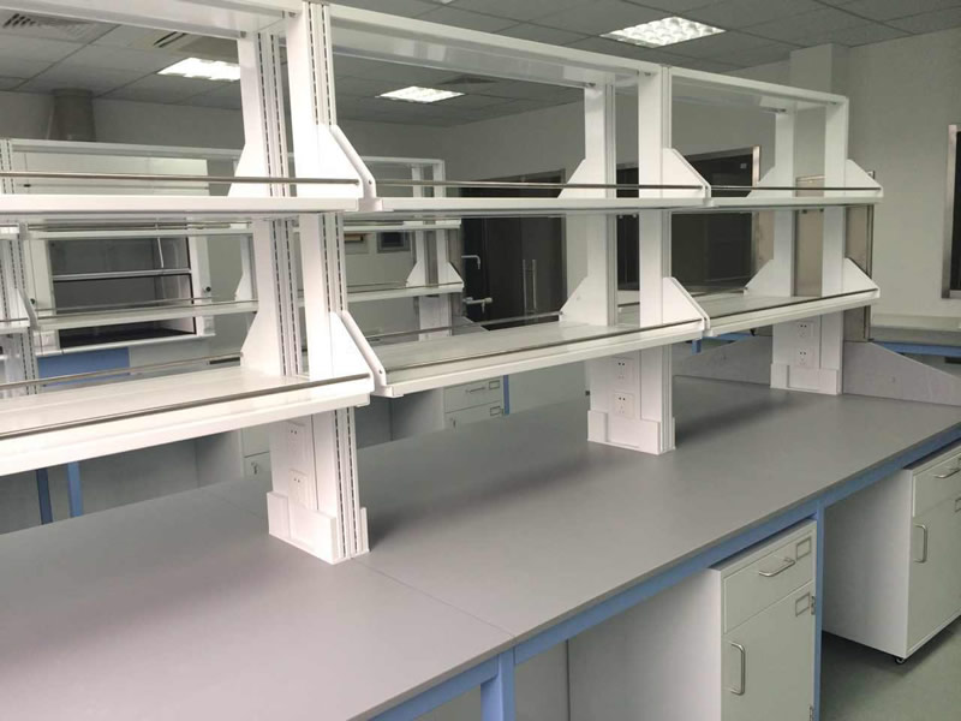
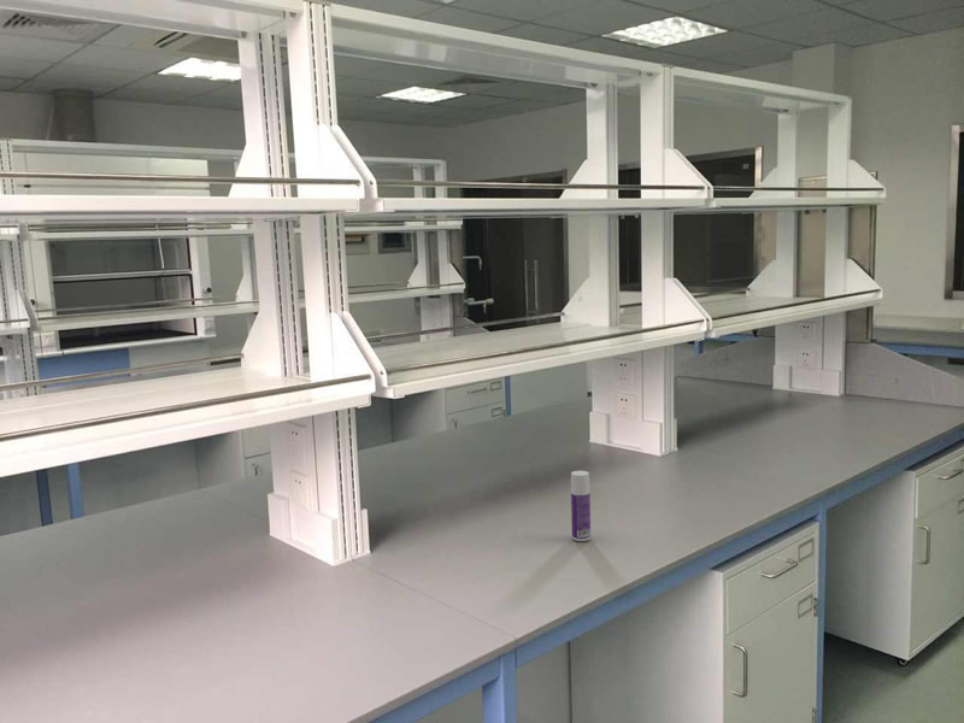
+ bottle (580, 505)
